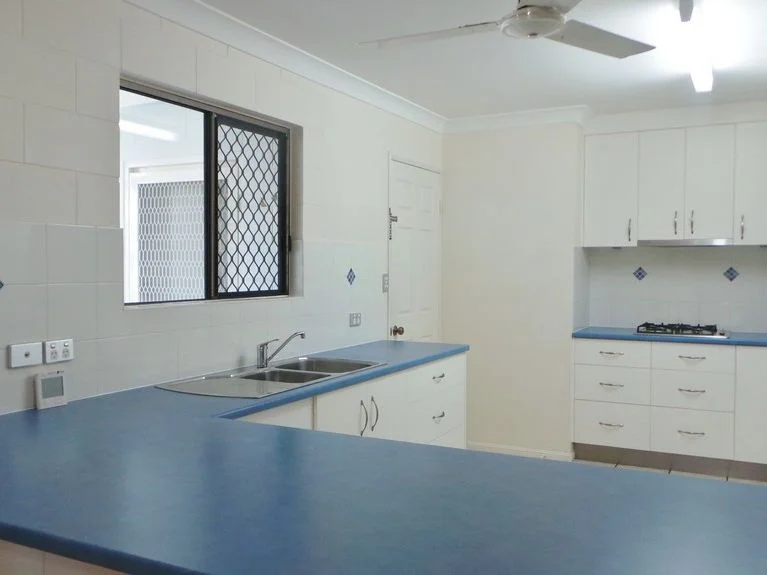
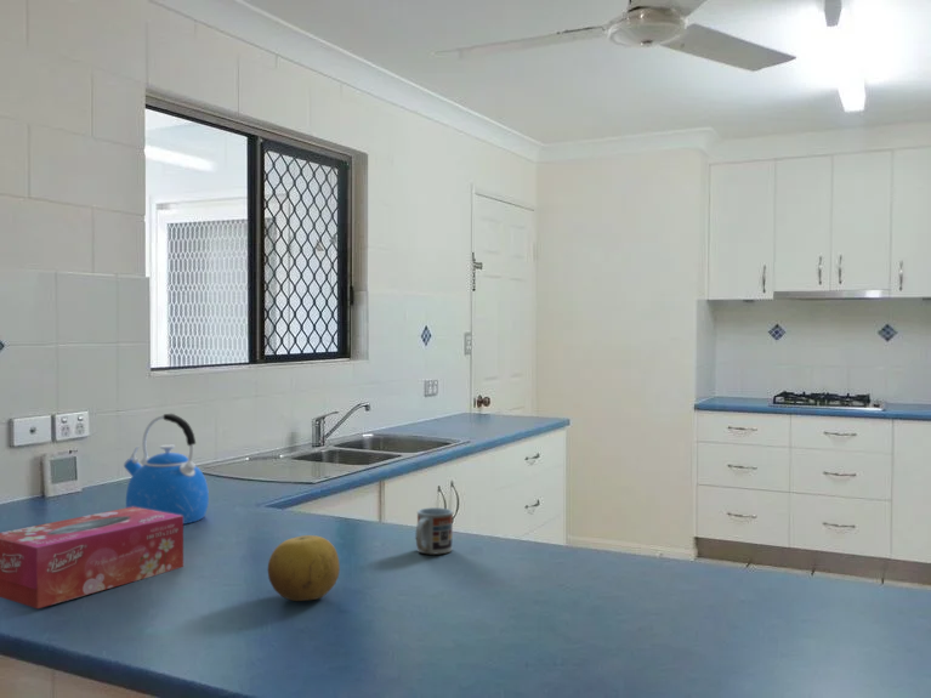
+ tissue box (90, 552)
+ cup (431, 532)
+ fruit (303, 567)
+ kettle (160, 465)
